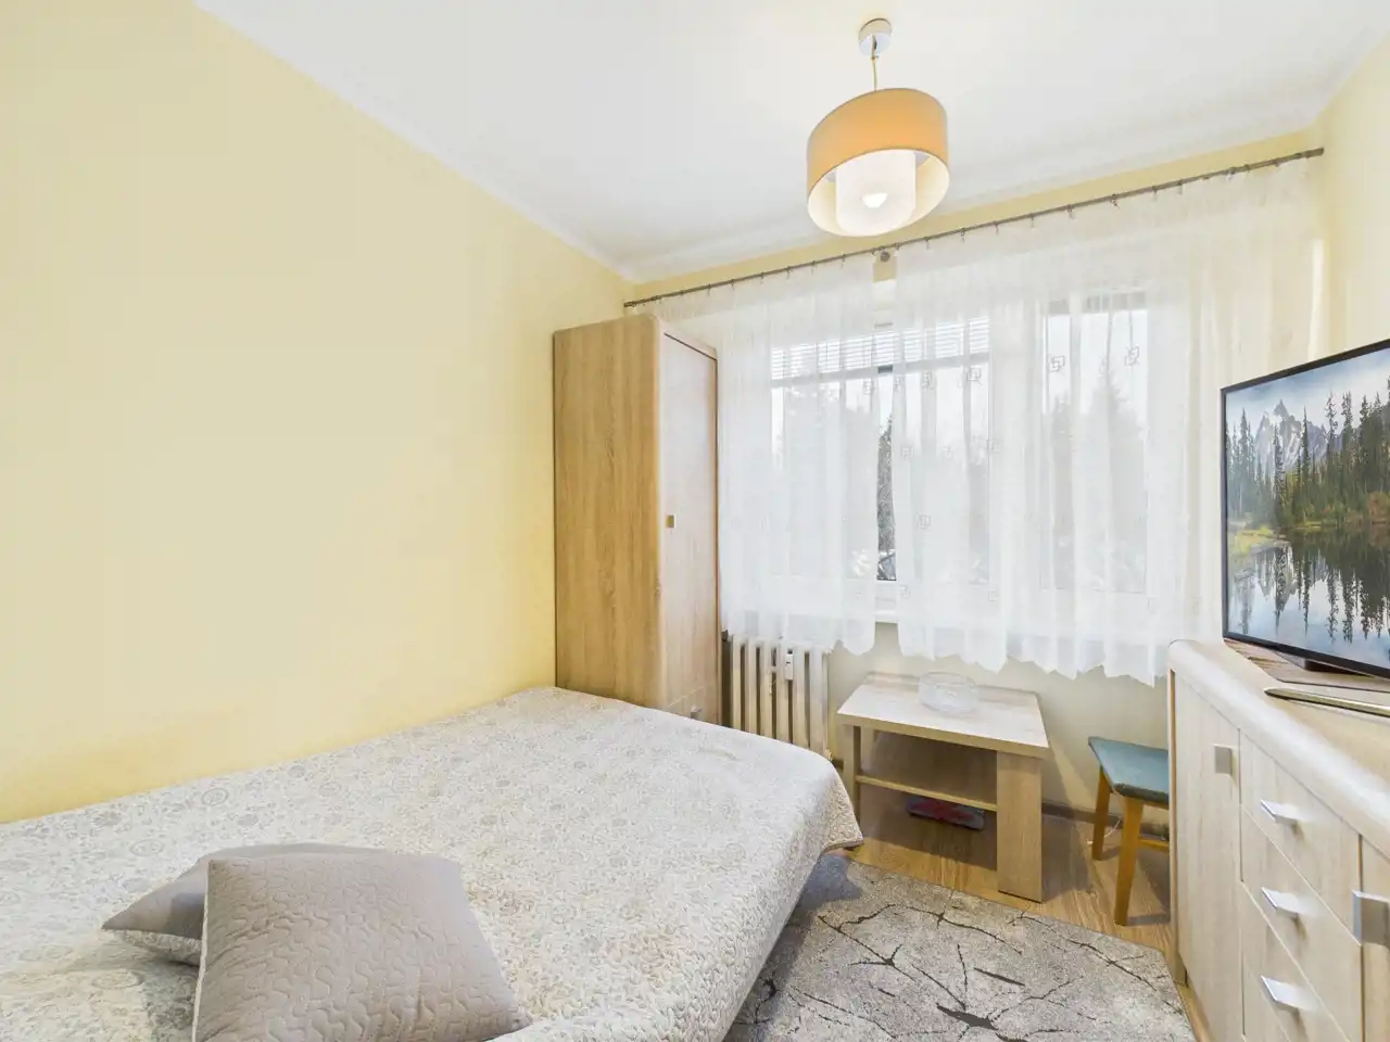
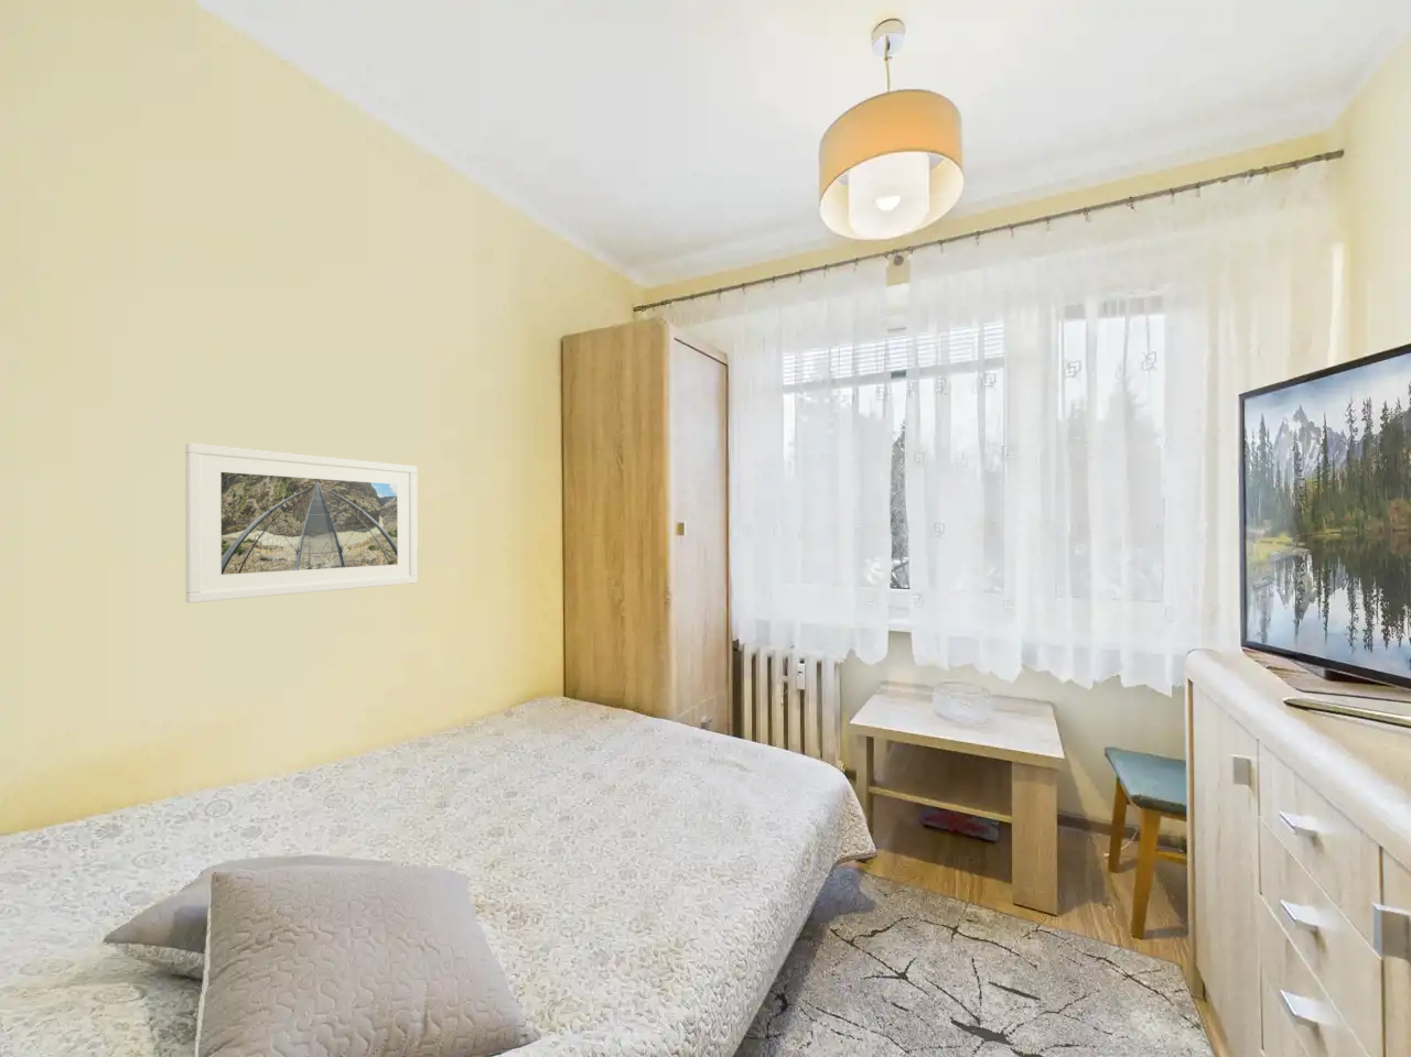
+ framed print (319, 523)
